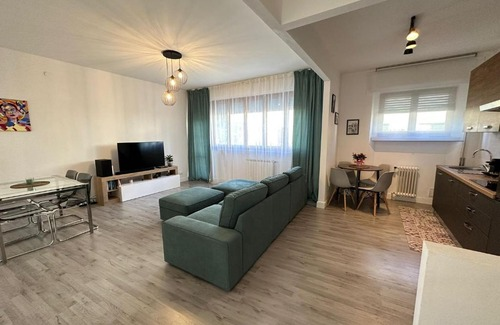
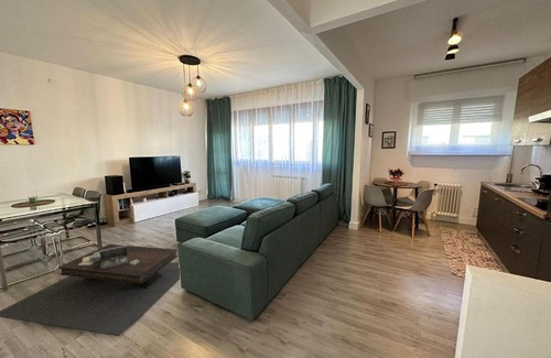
+ coffee table (117, 263)
